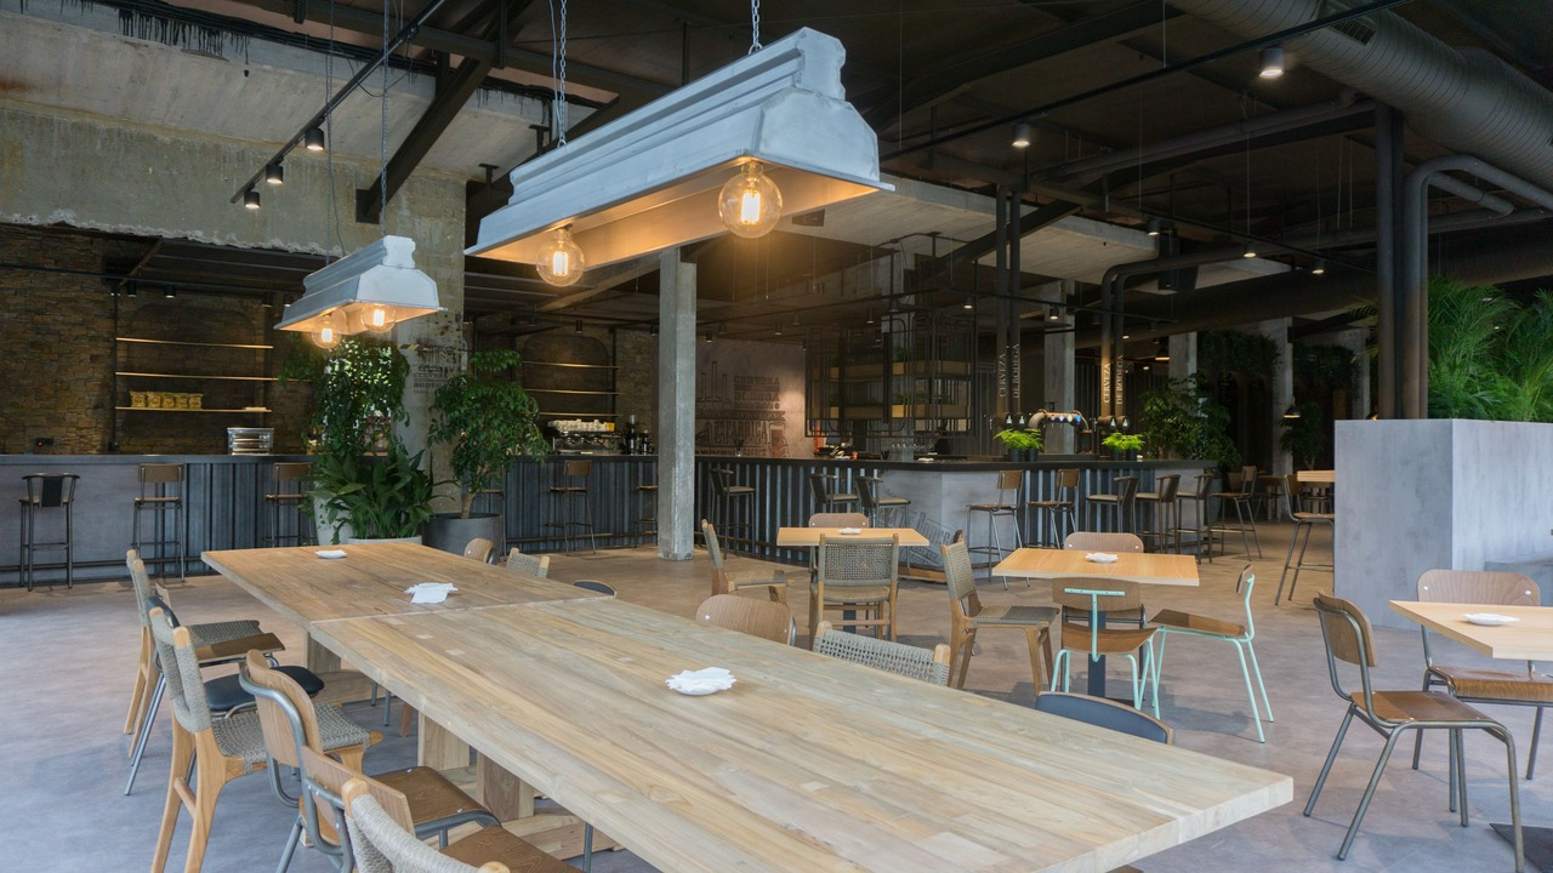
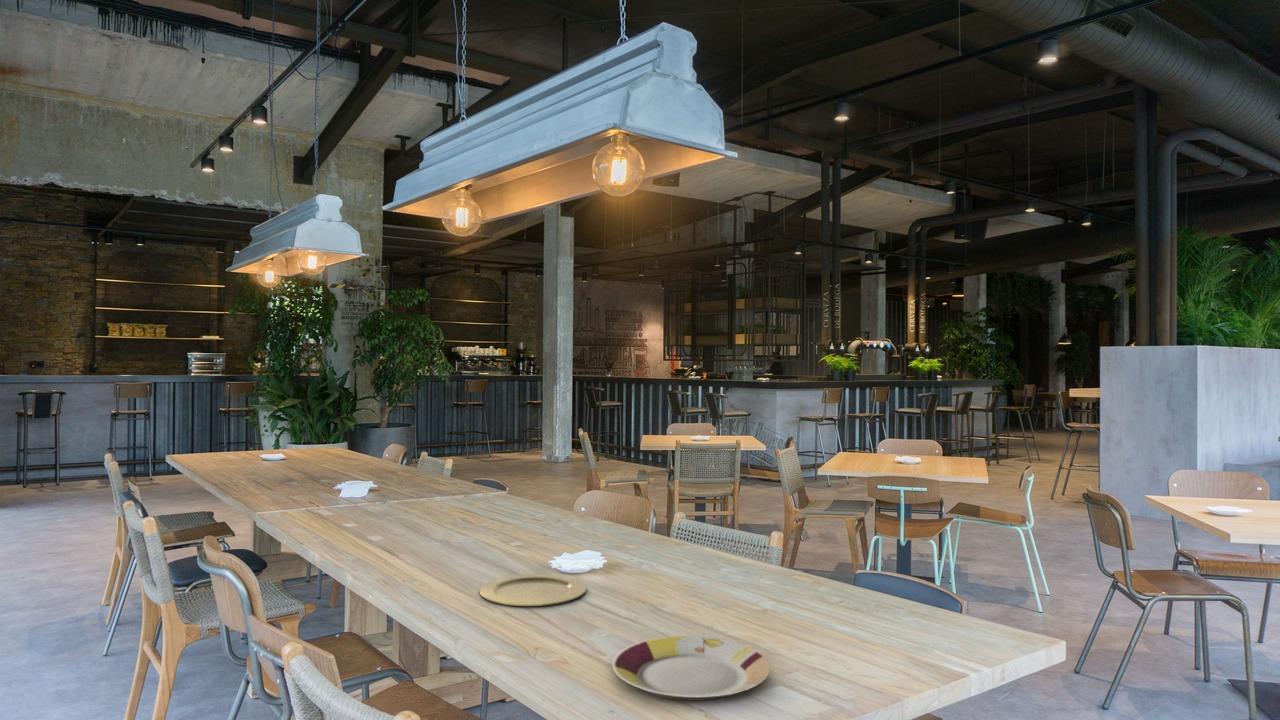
+ plate (533, 589)
+ plate (690, 669)
